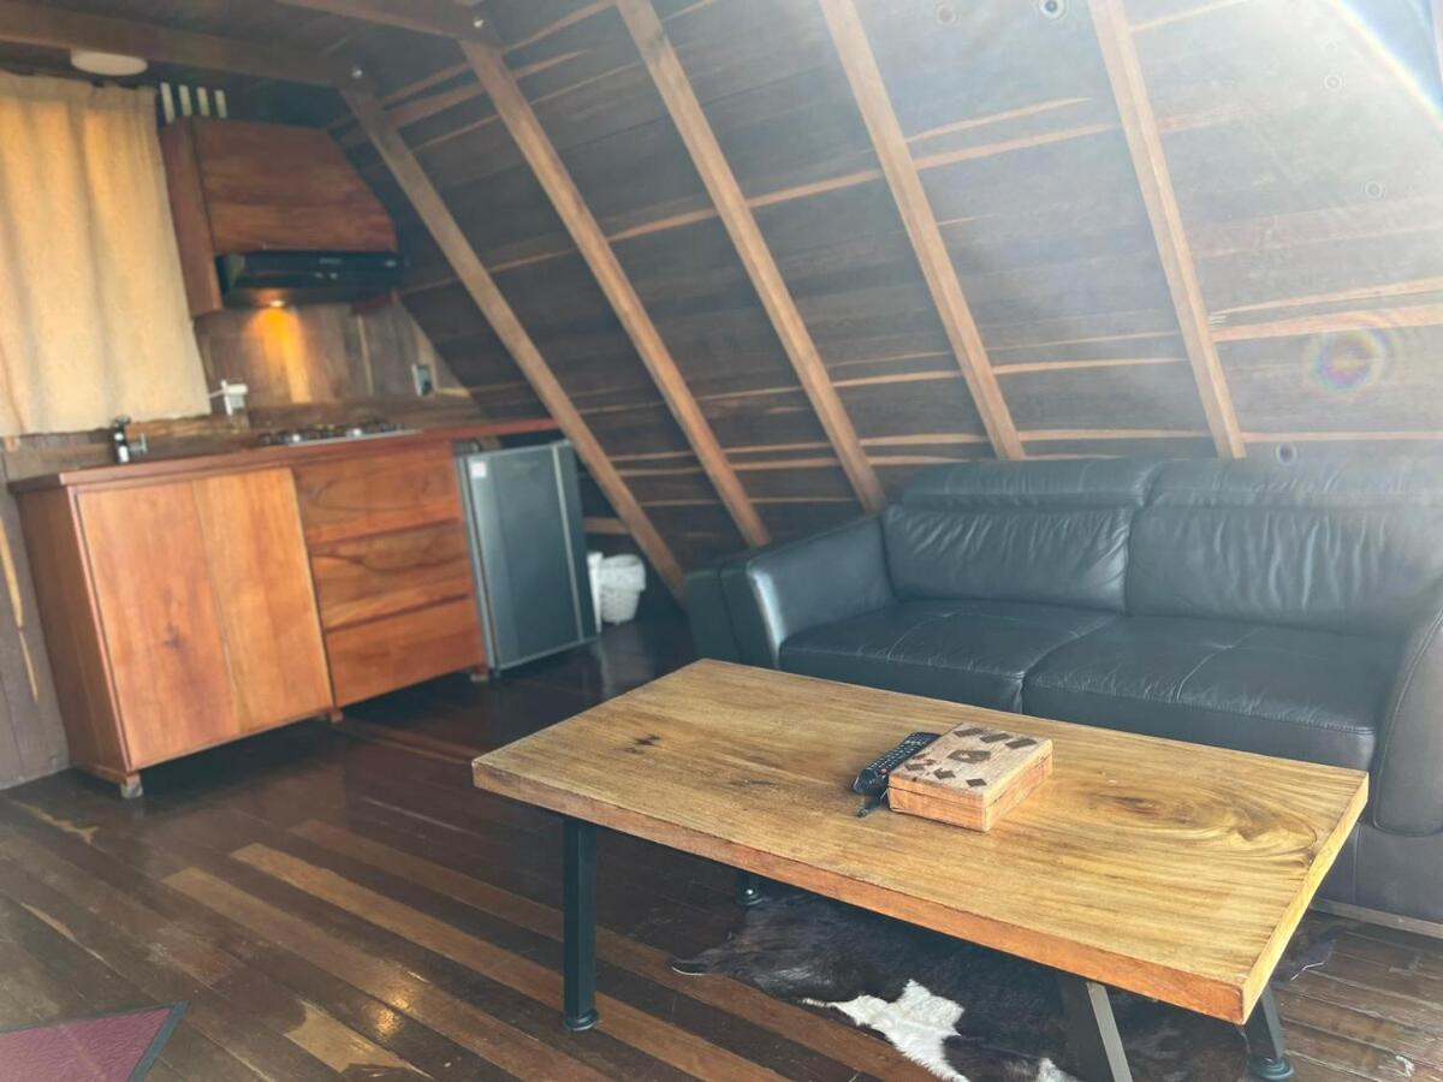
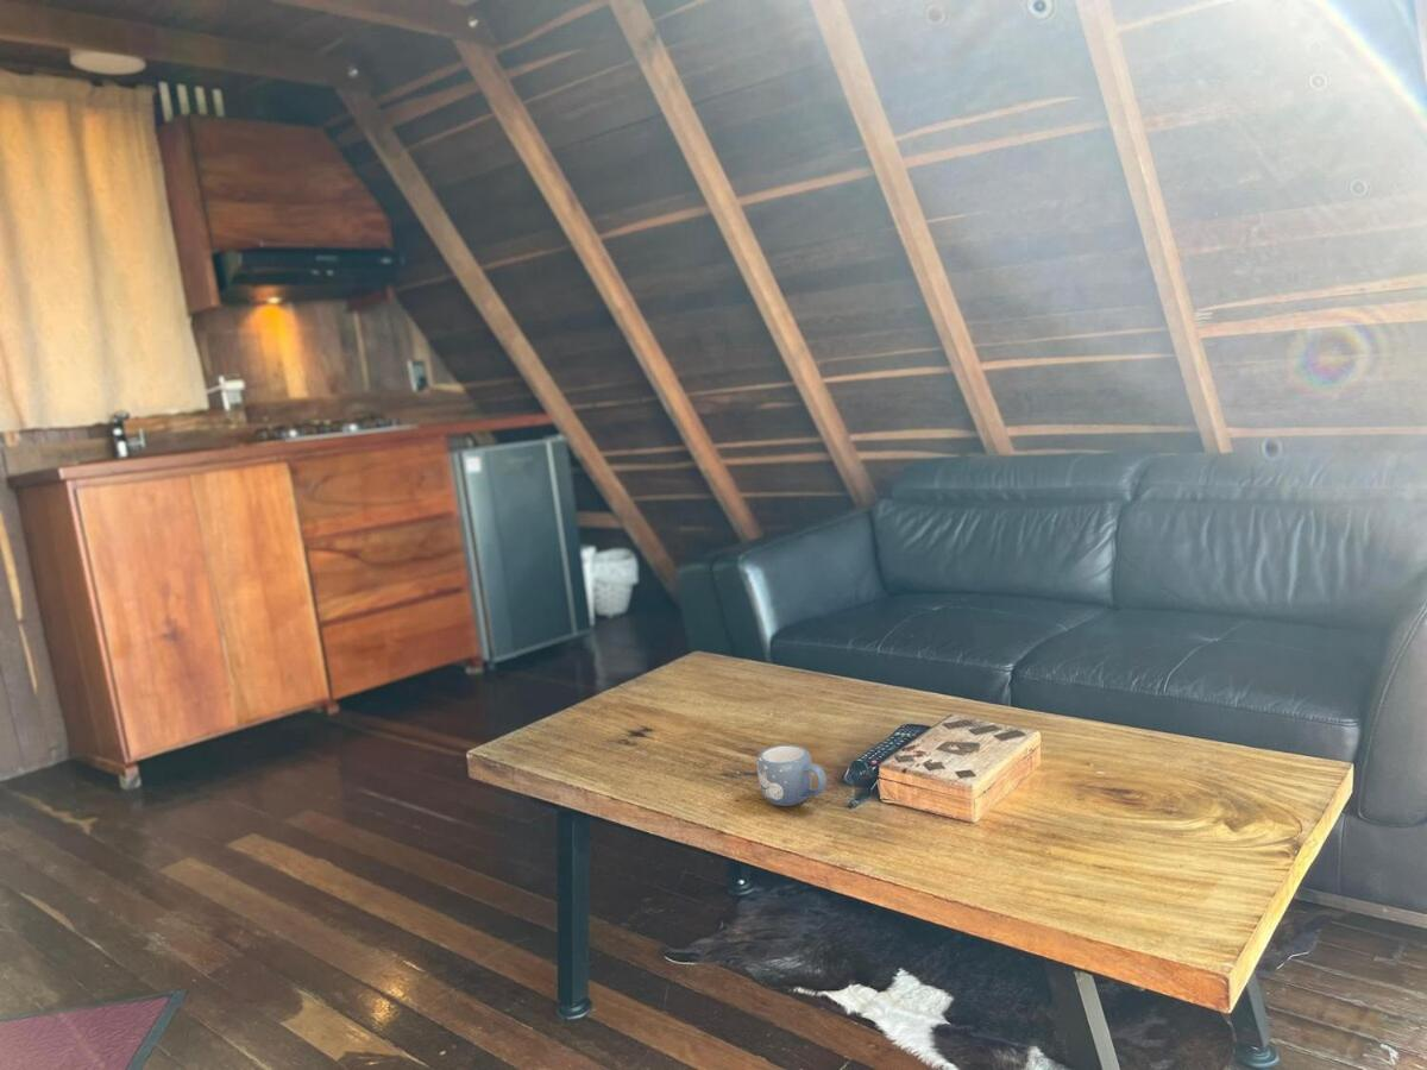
+ mug (793, 779)
